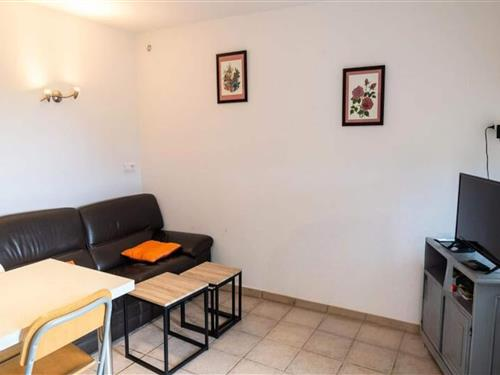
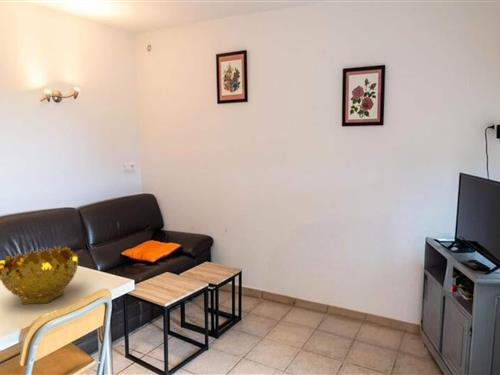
+ decorative bowl (40, 276)
